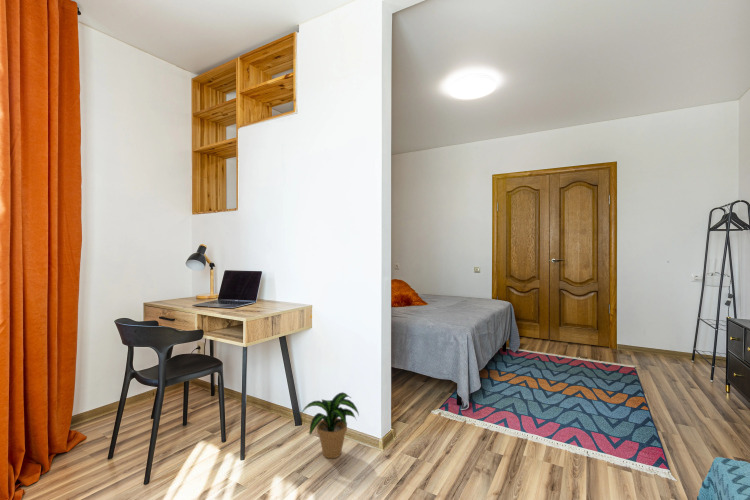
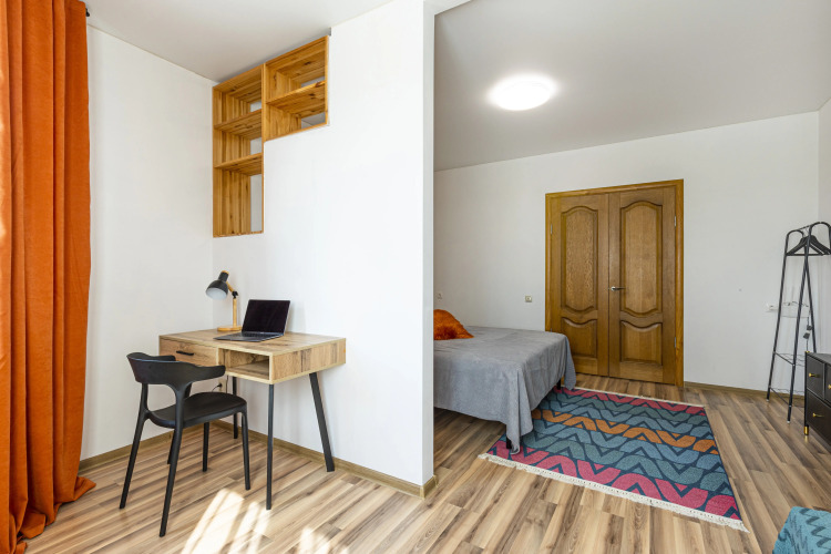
- potted plant (332, 426)
